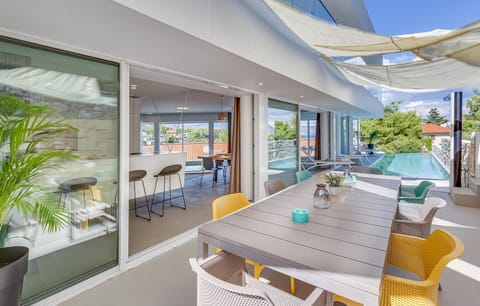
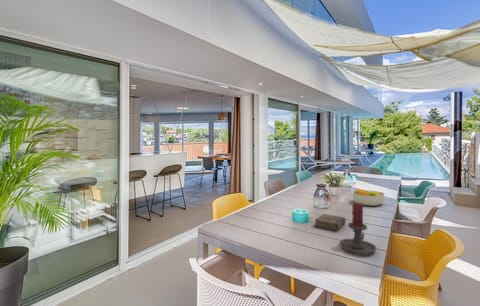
+ candle holder (358, 224)
+ fruit bowl (368, 195)
+ book (331, 220)
